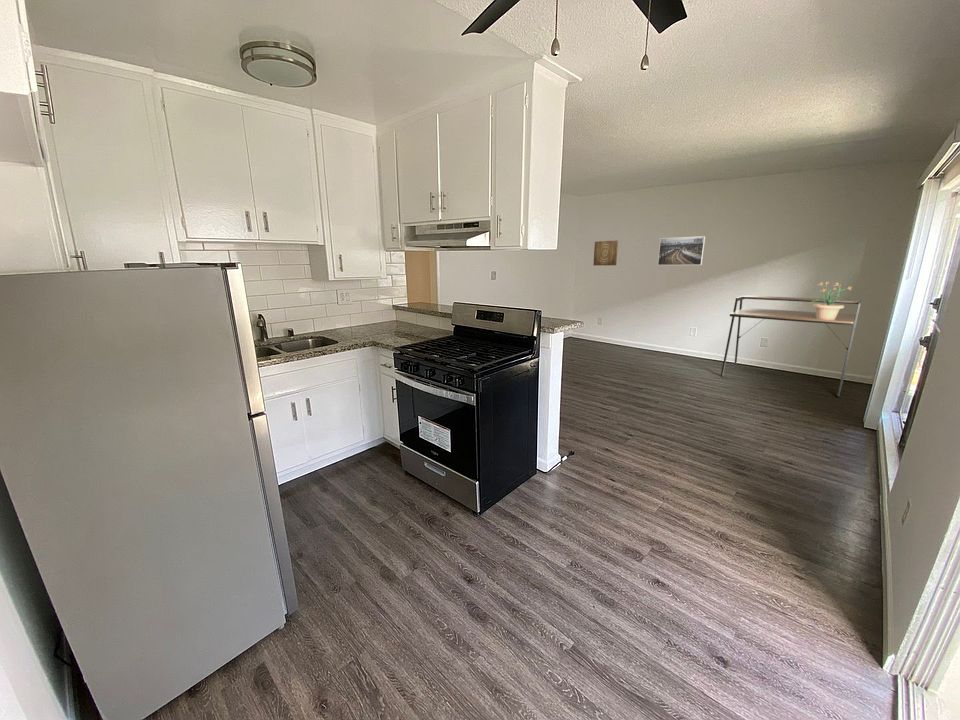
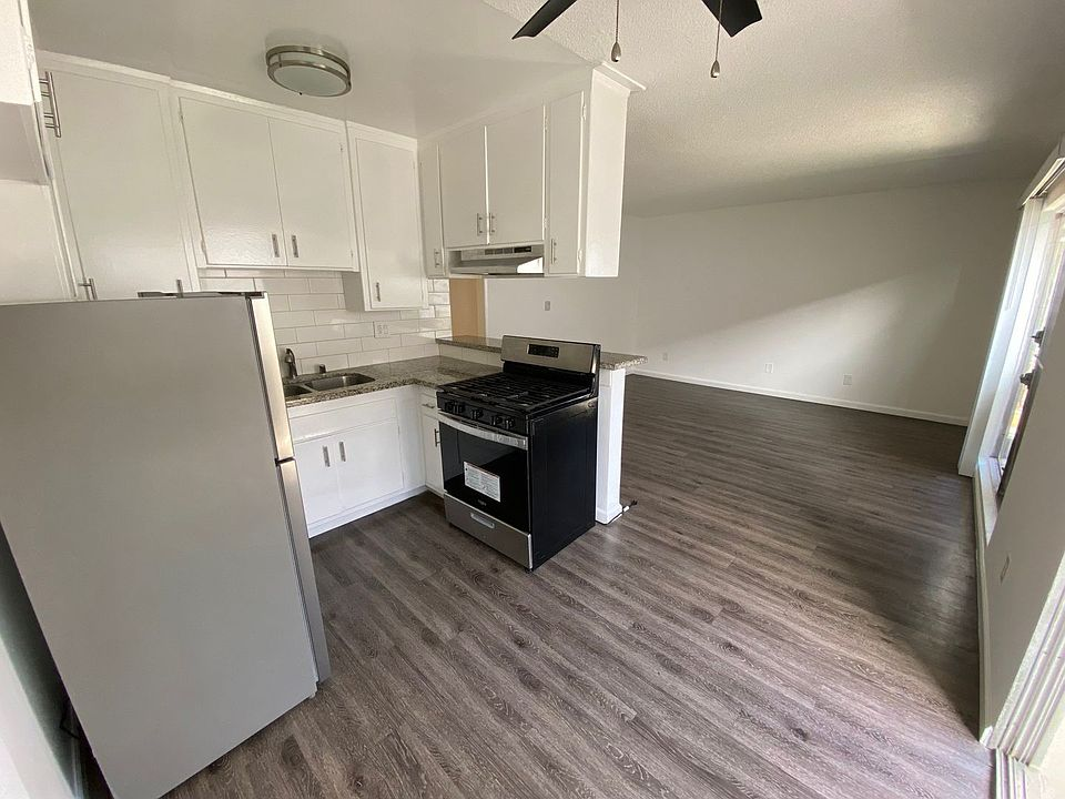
- wall art (605, 253)
- desk (786, 320)
- potted plant (829, 300)
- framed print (680, 251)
